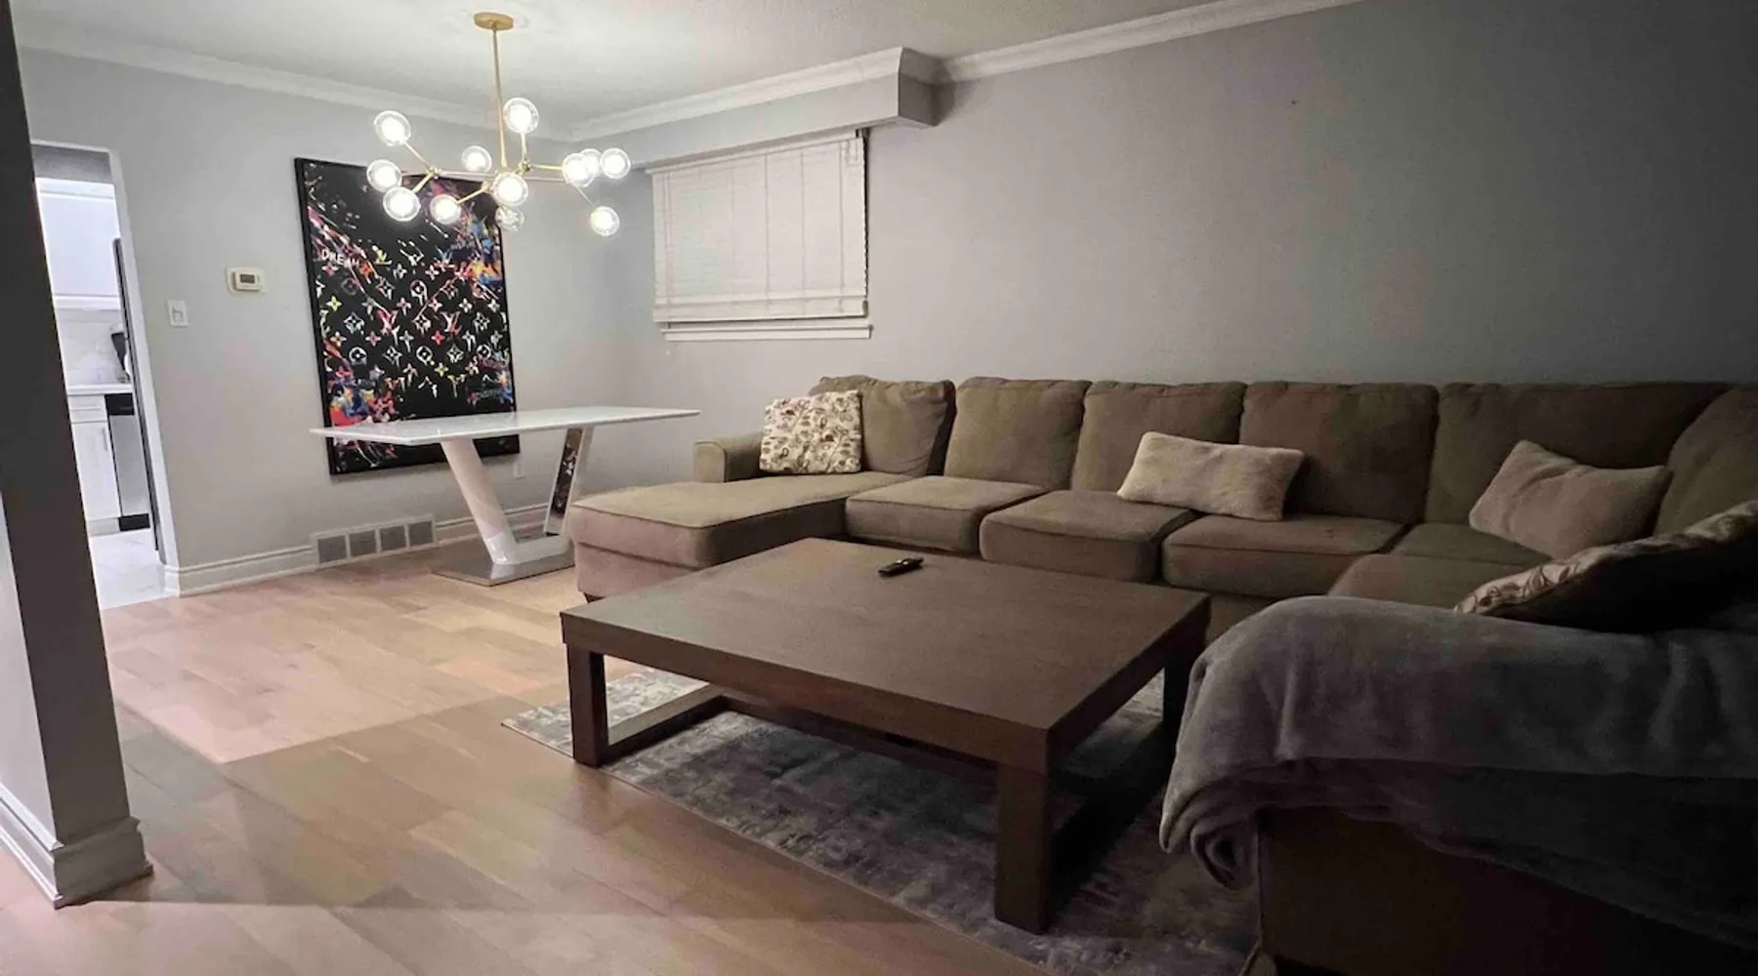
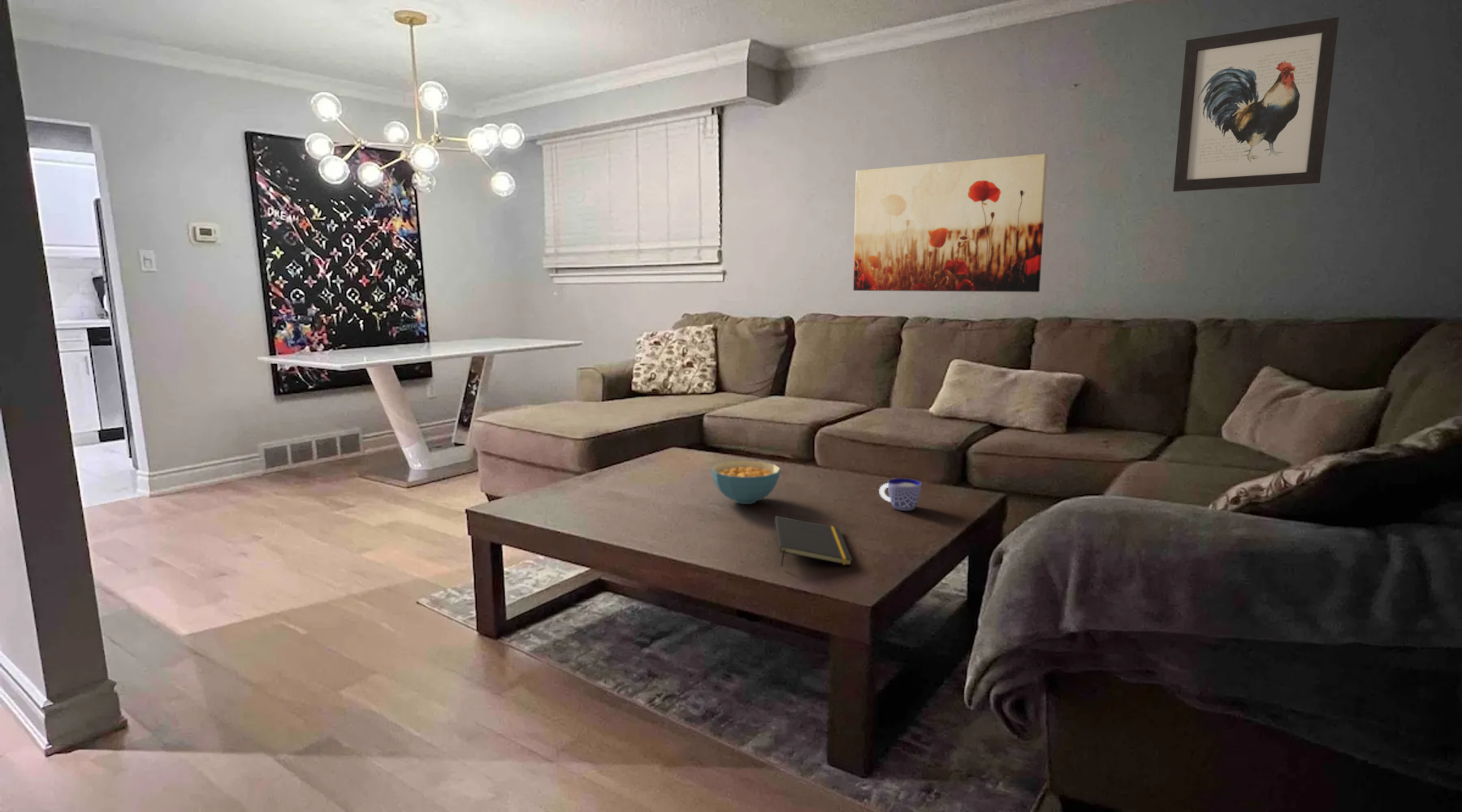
+ cup (899, 494)
+ wall art (1251, 110)
+ notepad (811, 539)
+ cereal bowl (746, 485)
+ wall art (942, 227)
